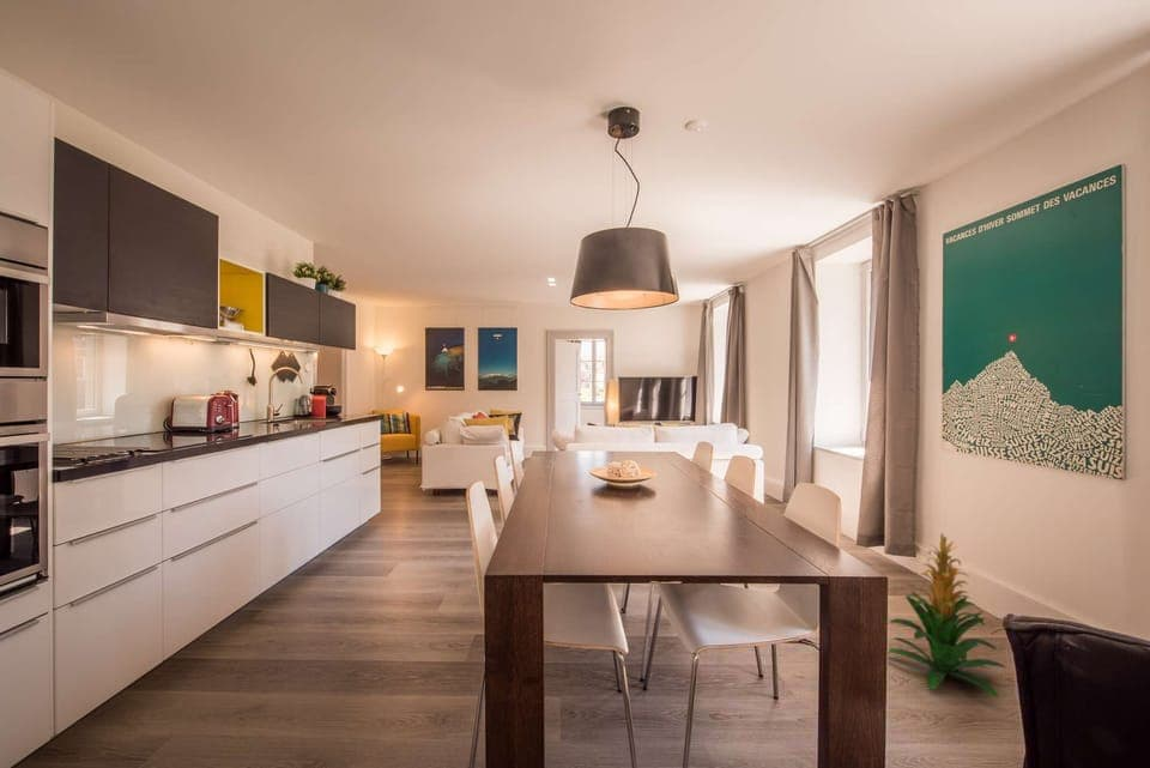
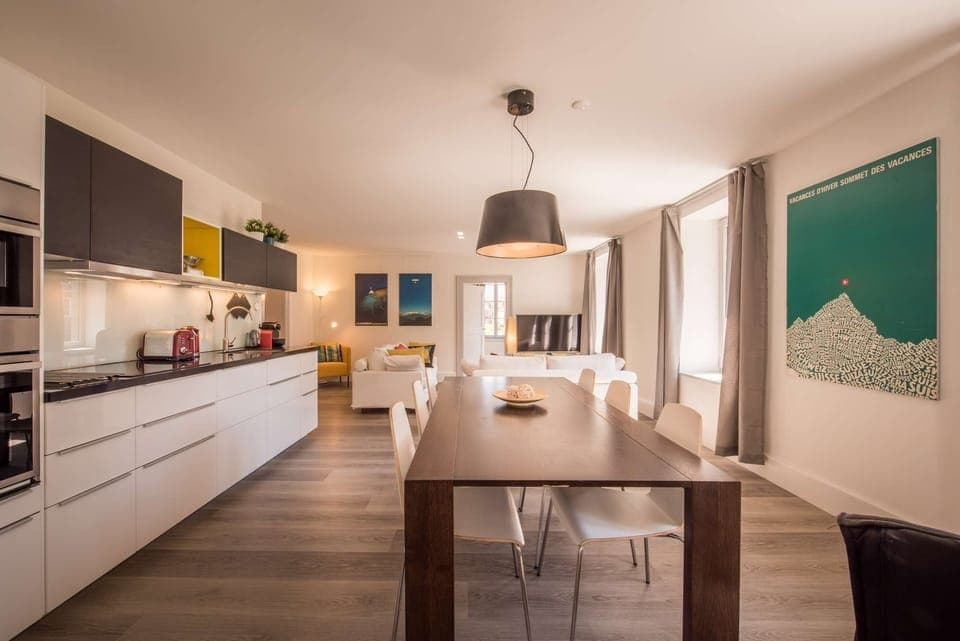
- indoor plant (942, 603)
